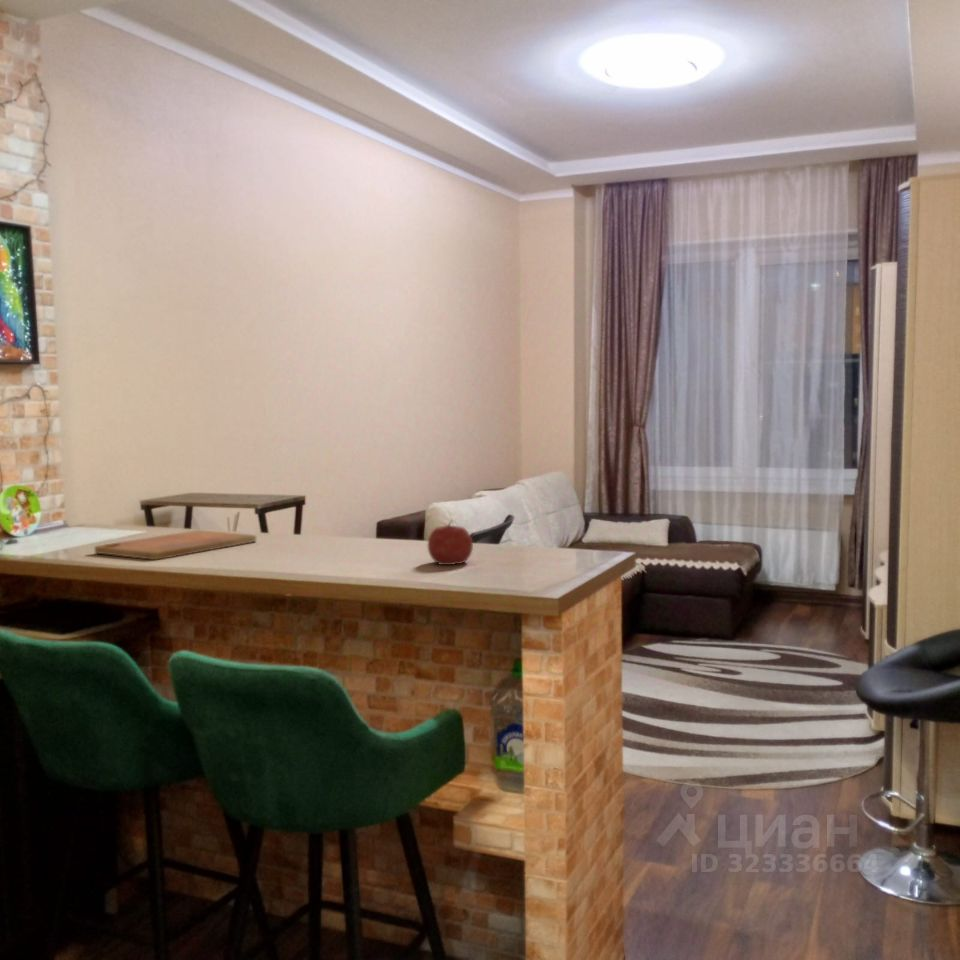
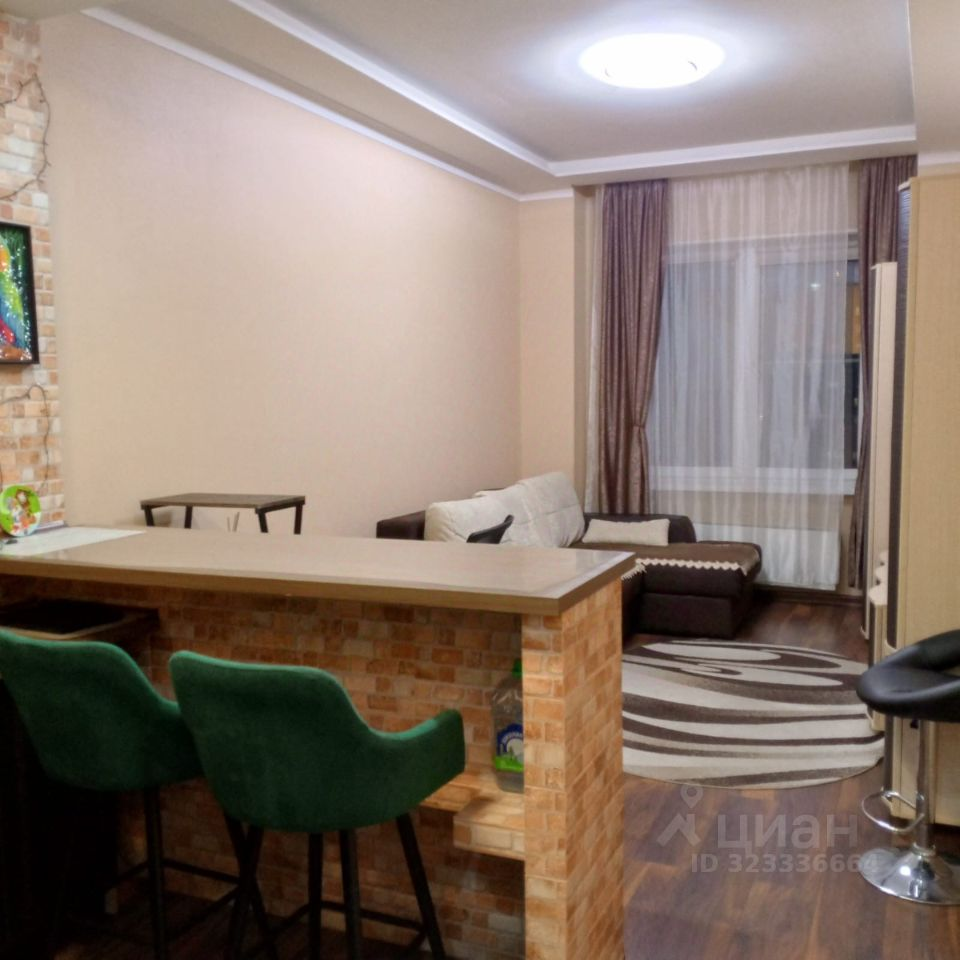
- cutting board (178, 543)
- fruit (450, 541)
